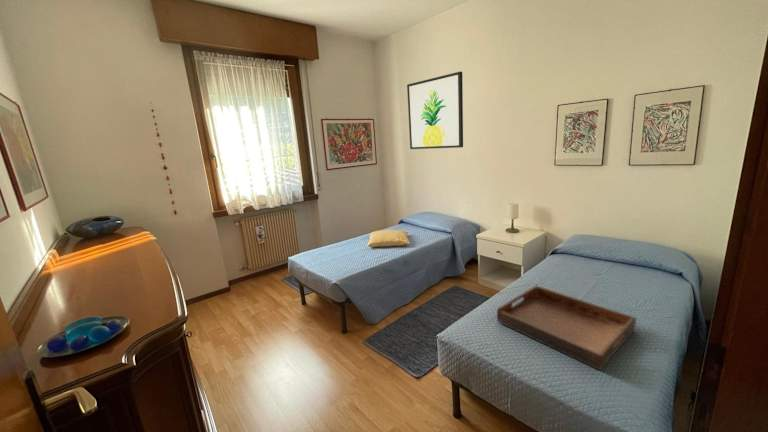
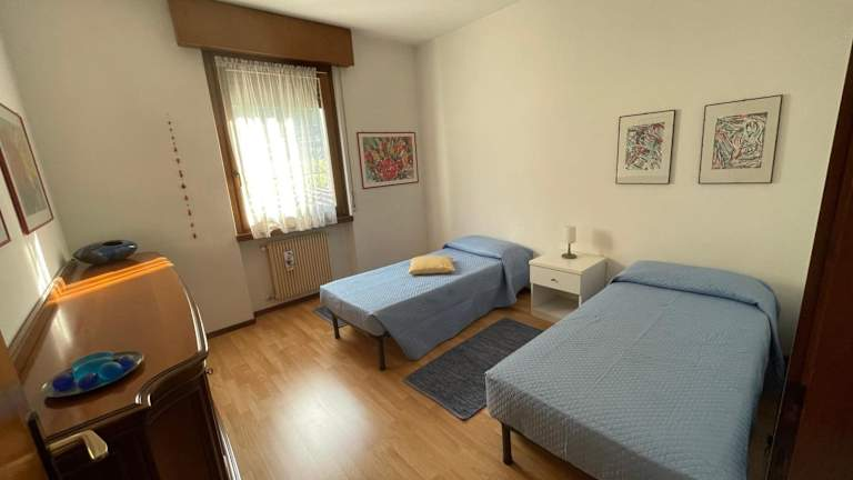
- wall art (433, 114)
- serving tray (561, 319)
